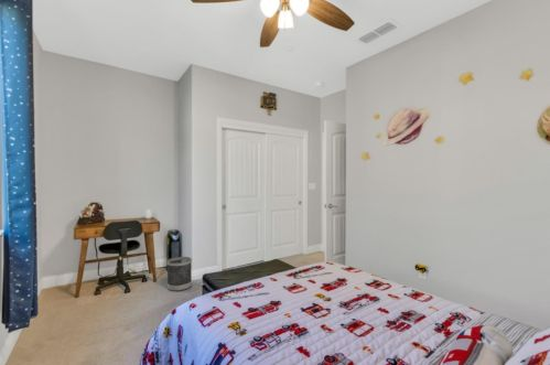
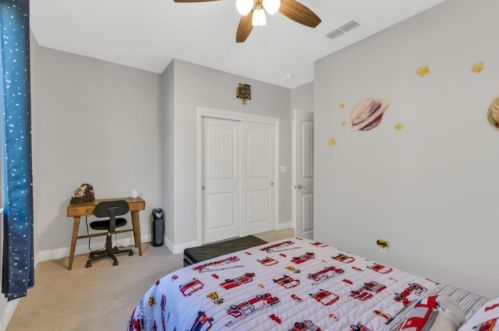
- wastebasket (179, 272)
